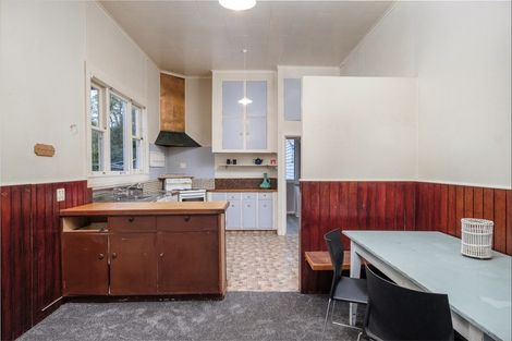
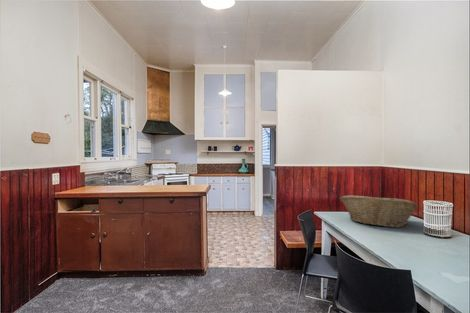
+ fruit basket (376, 208)
